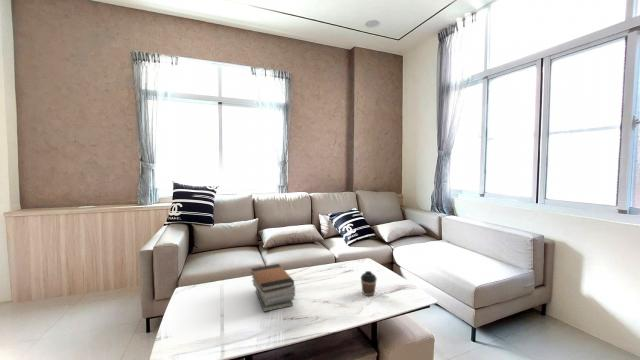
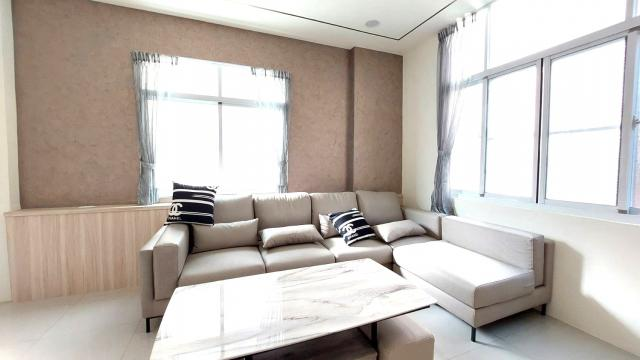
- coffee cup (368, 283)
- book stack (272, 286)
